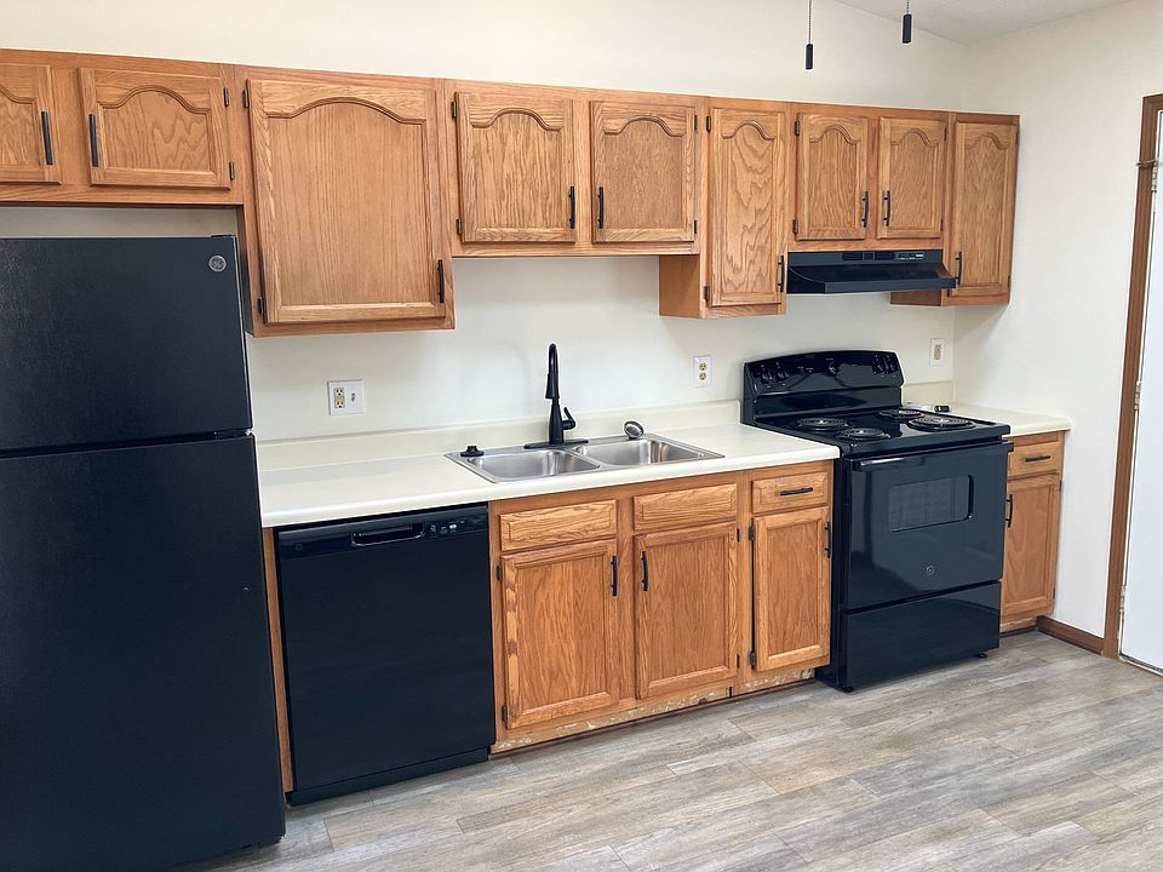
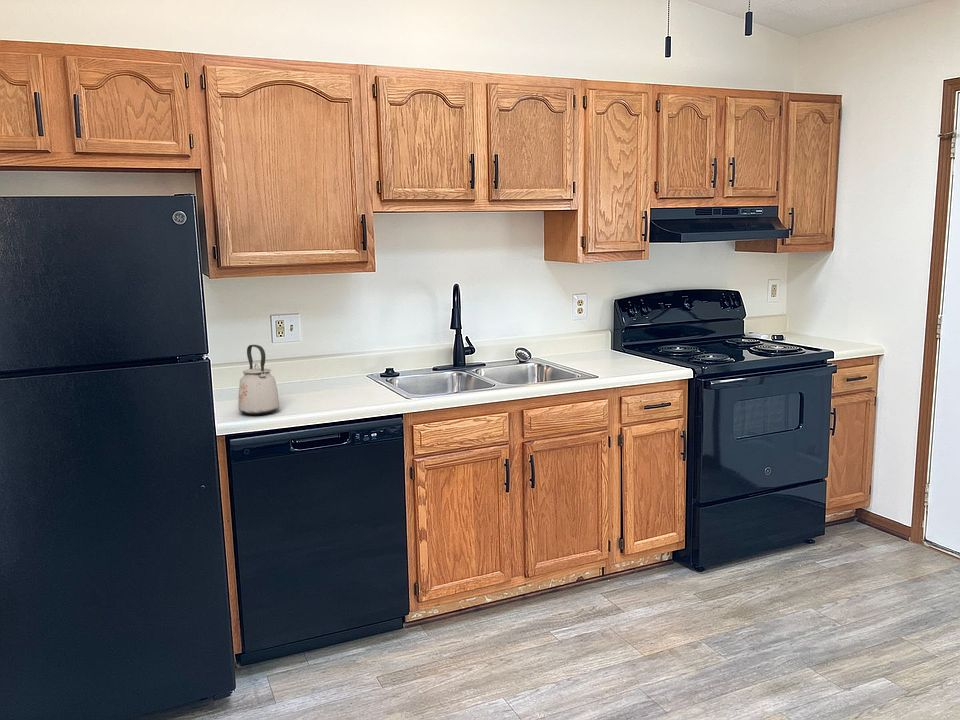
+ kettle (254, 378)
